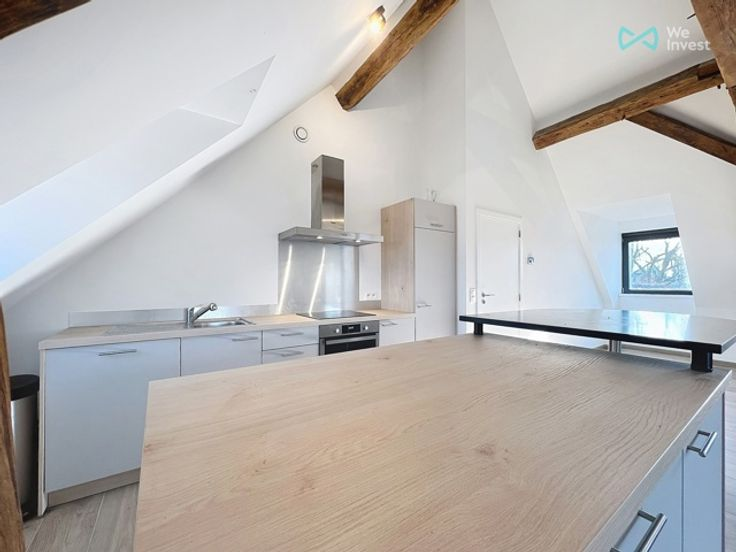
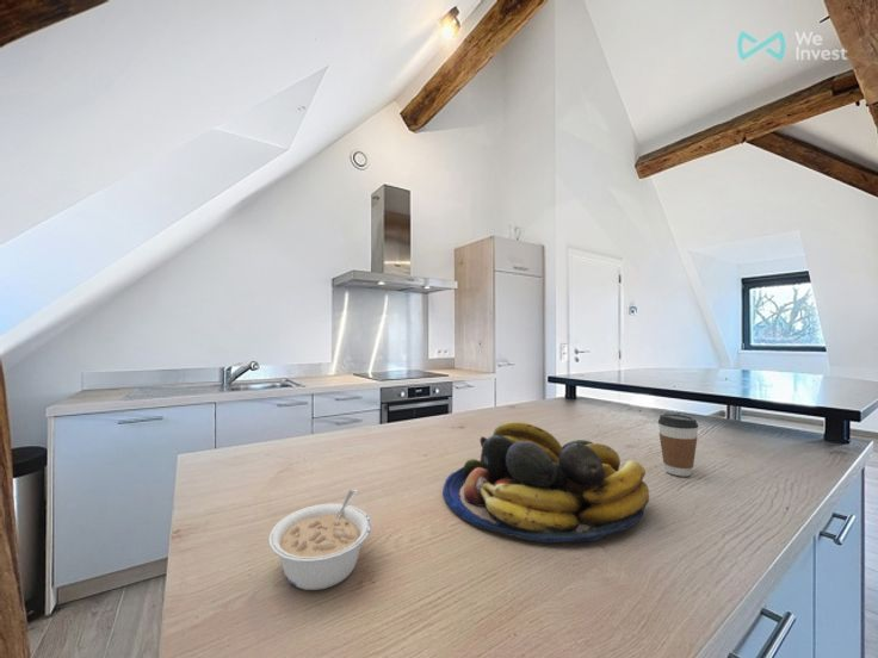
+ legume (321, 540)
+ coffee cup (678, 443)
+ fruit bowl (536, 458)
